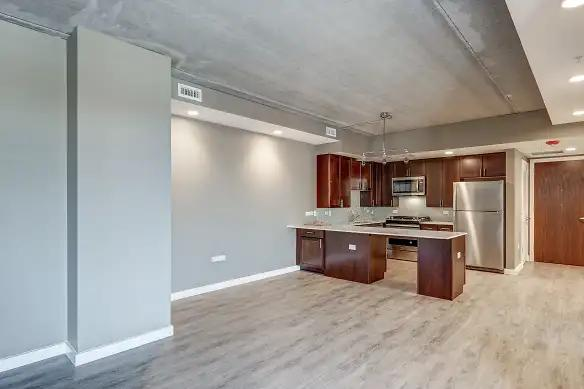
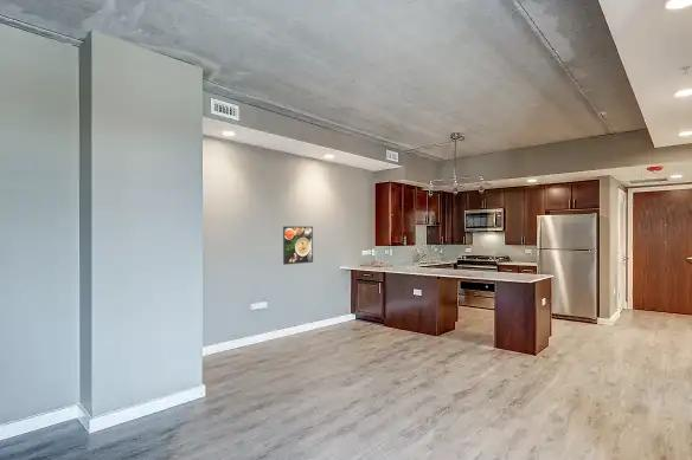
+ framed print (297, 245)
